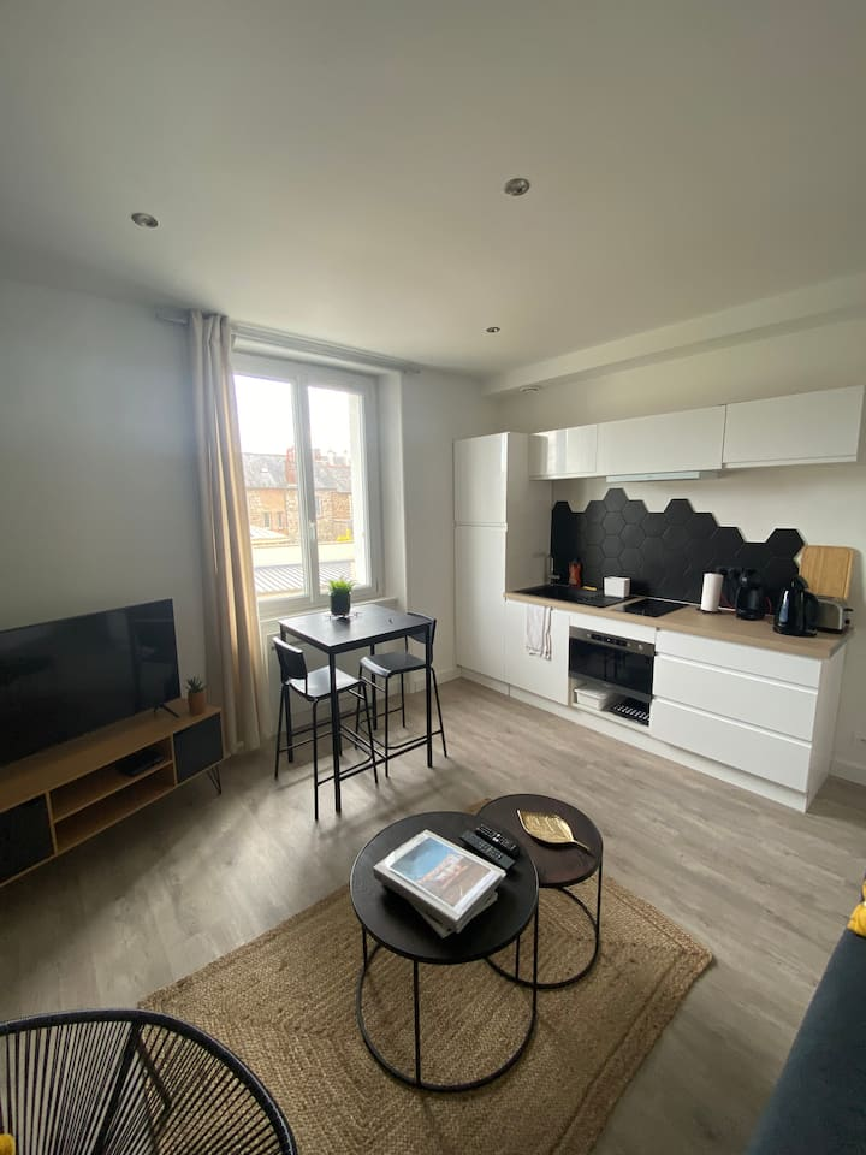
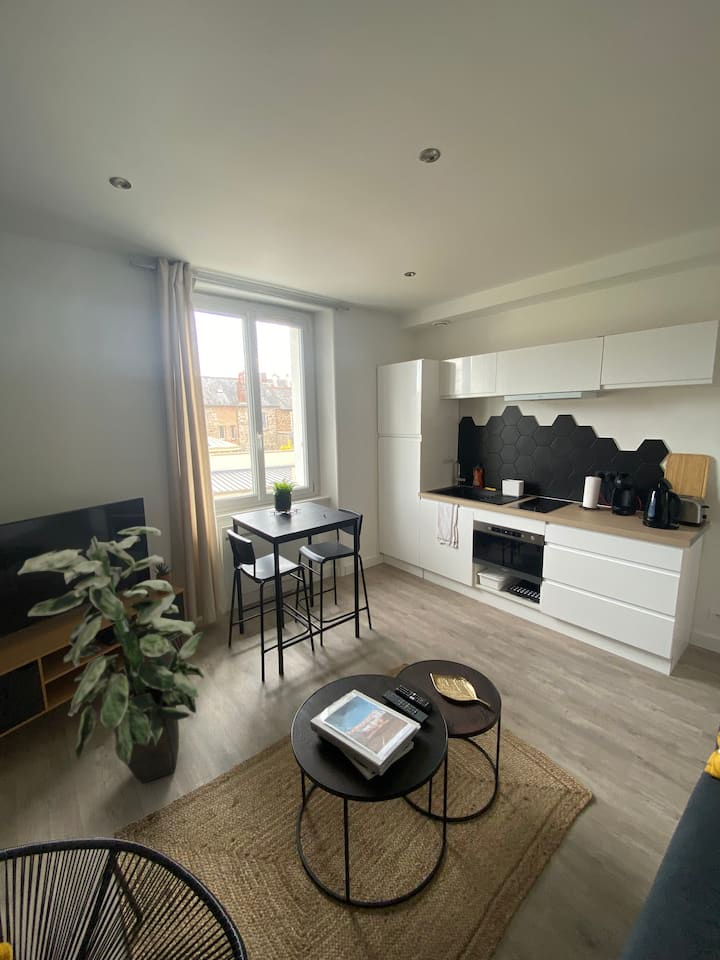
+ indoor plant (133, 659)
